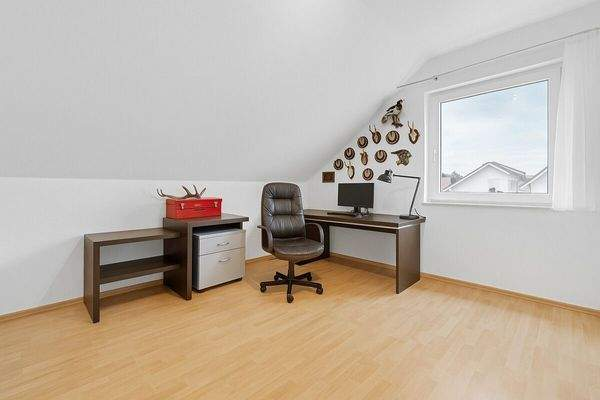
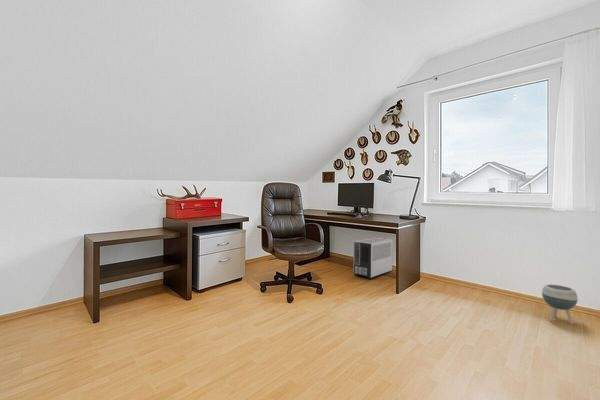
+ planter (559, 304)
+ air purifier (373, 256)
